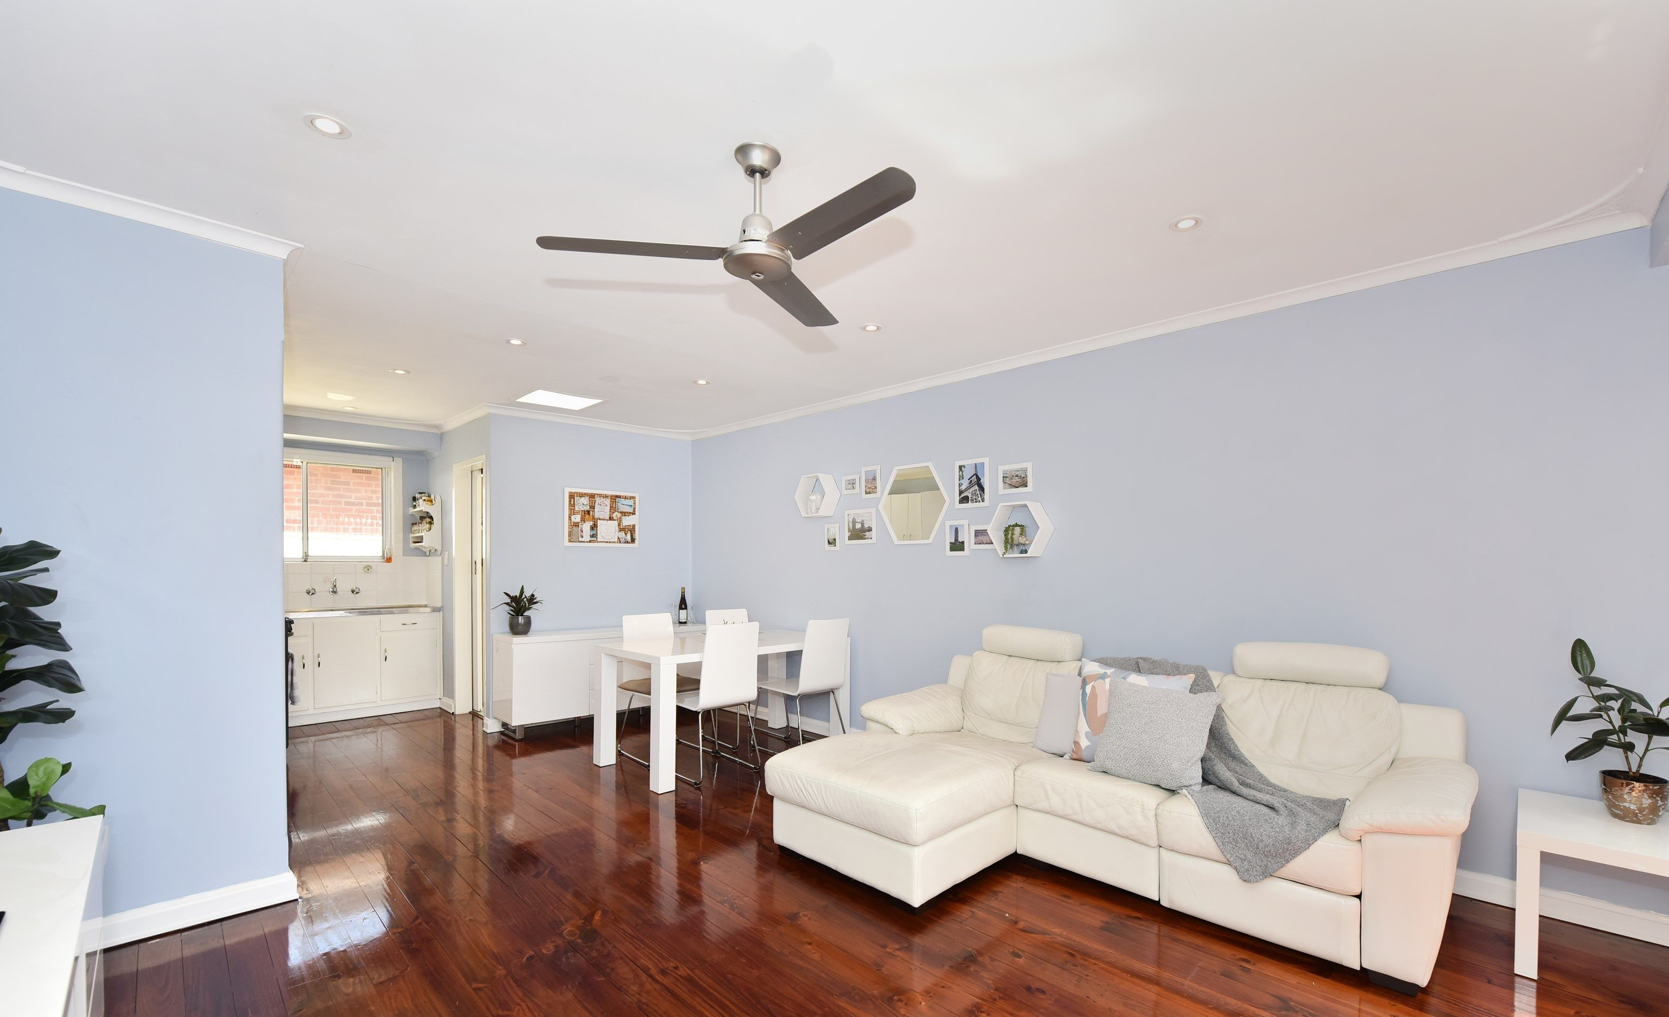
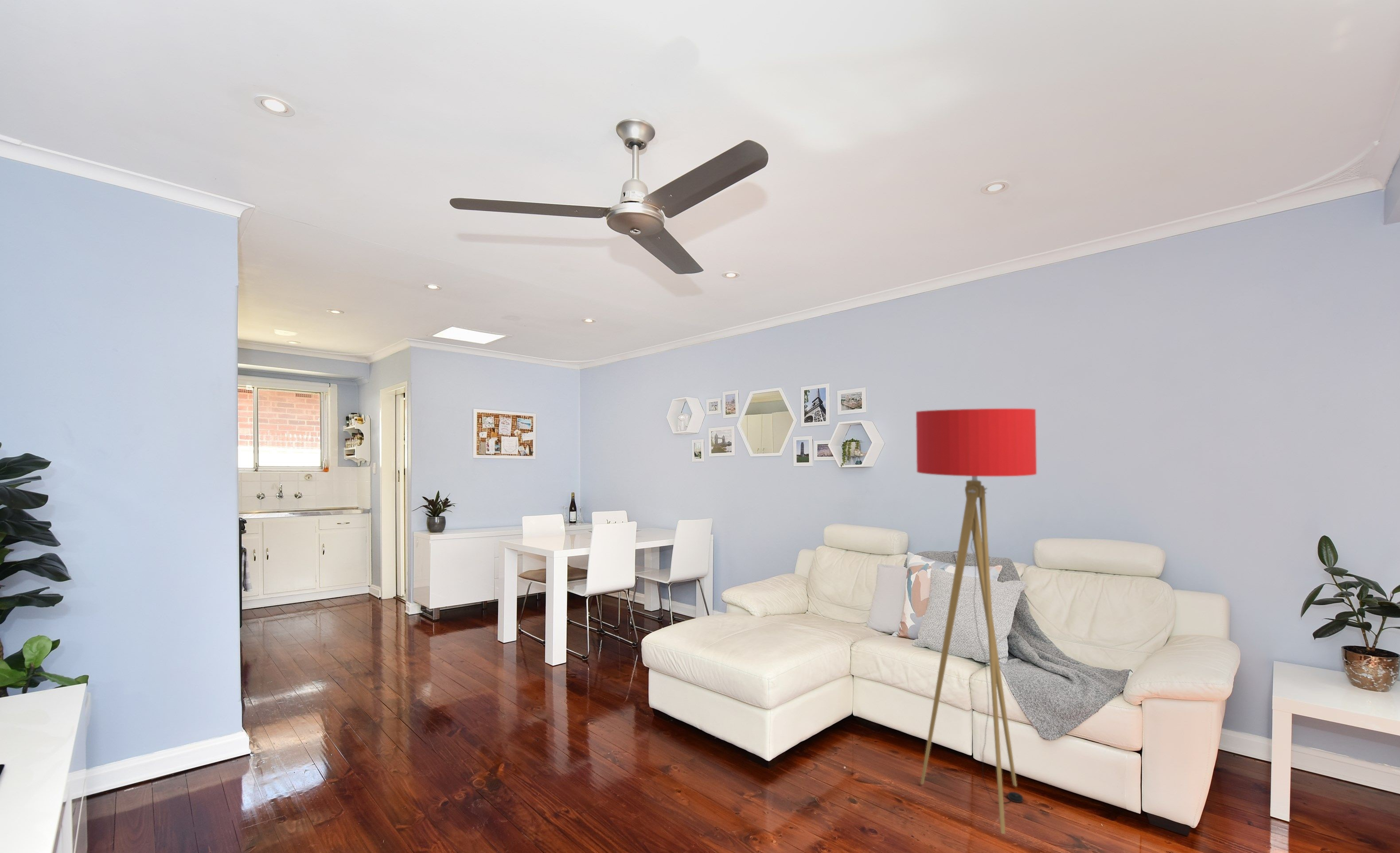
+ floor lamp (975, 605)
